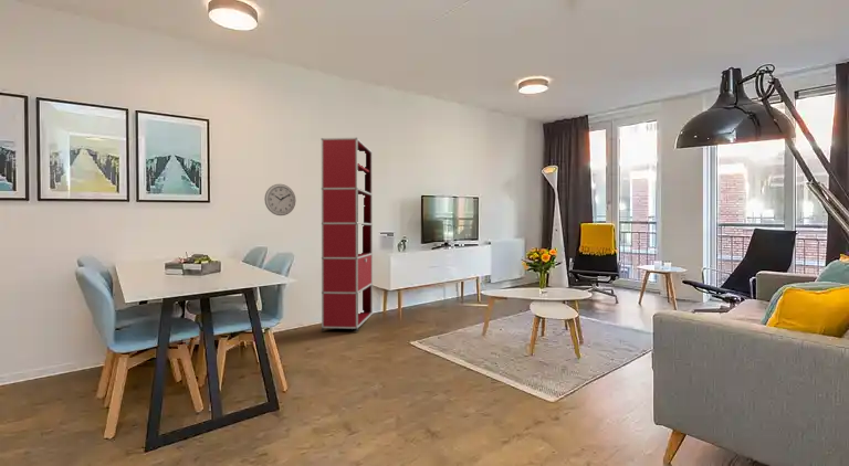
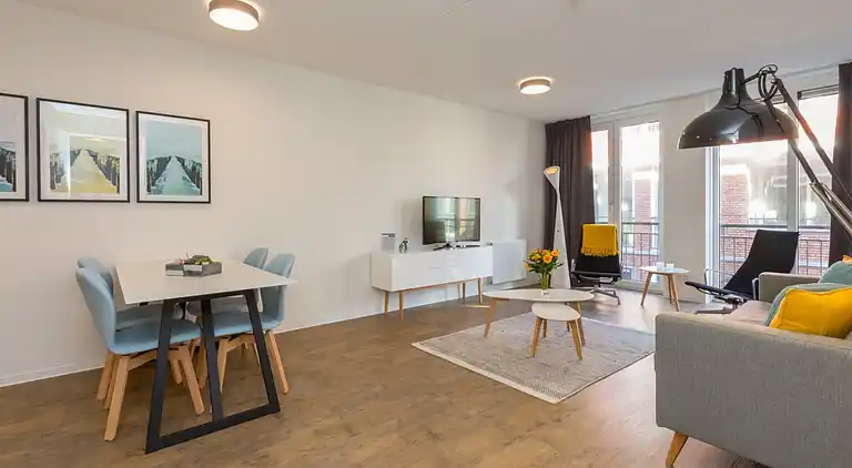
- wall clock (281, 199)
- bookshelf (348, 233)
